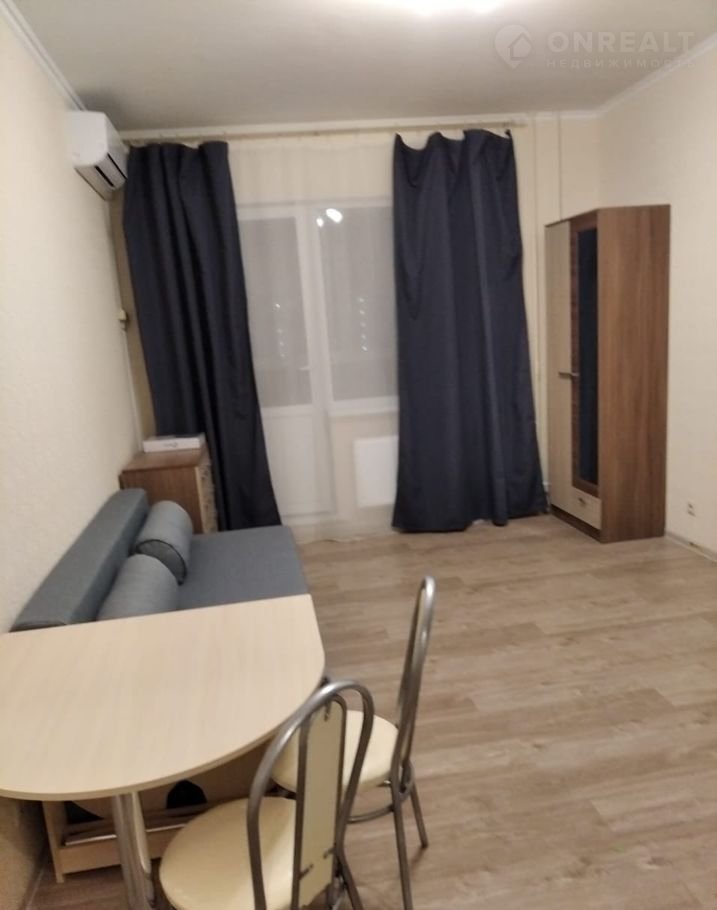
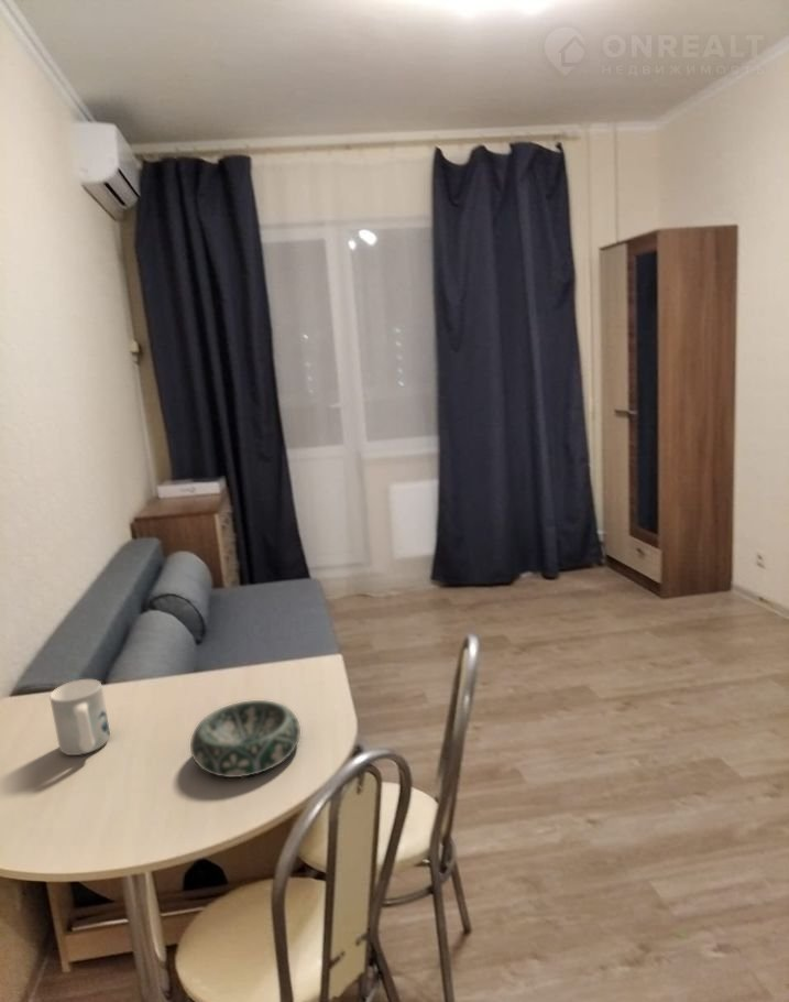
+ decorative bowl (245, 737)
+ mug (84, 718)
